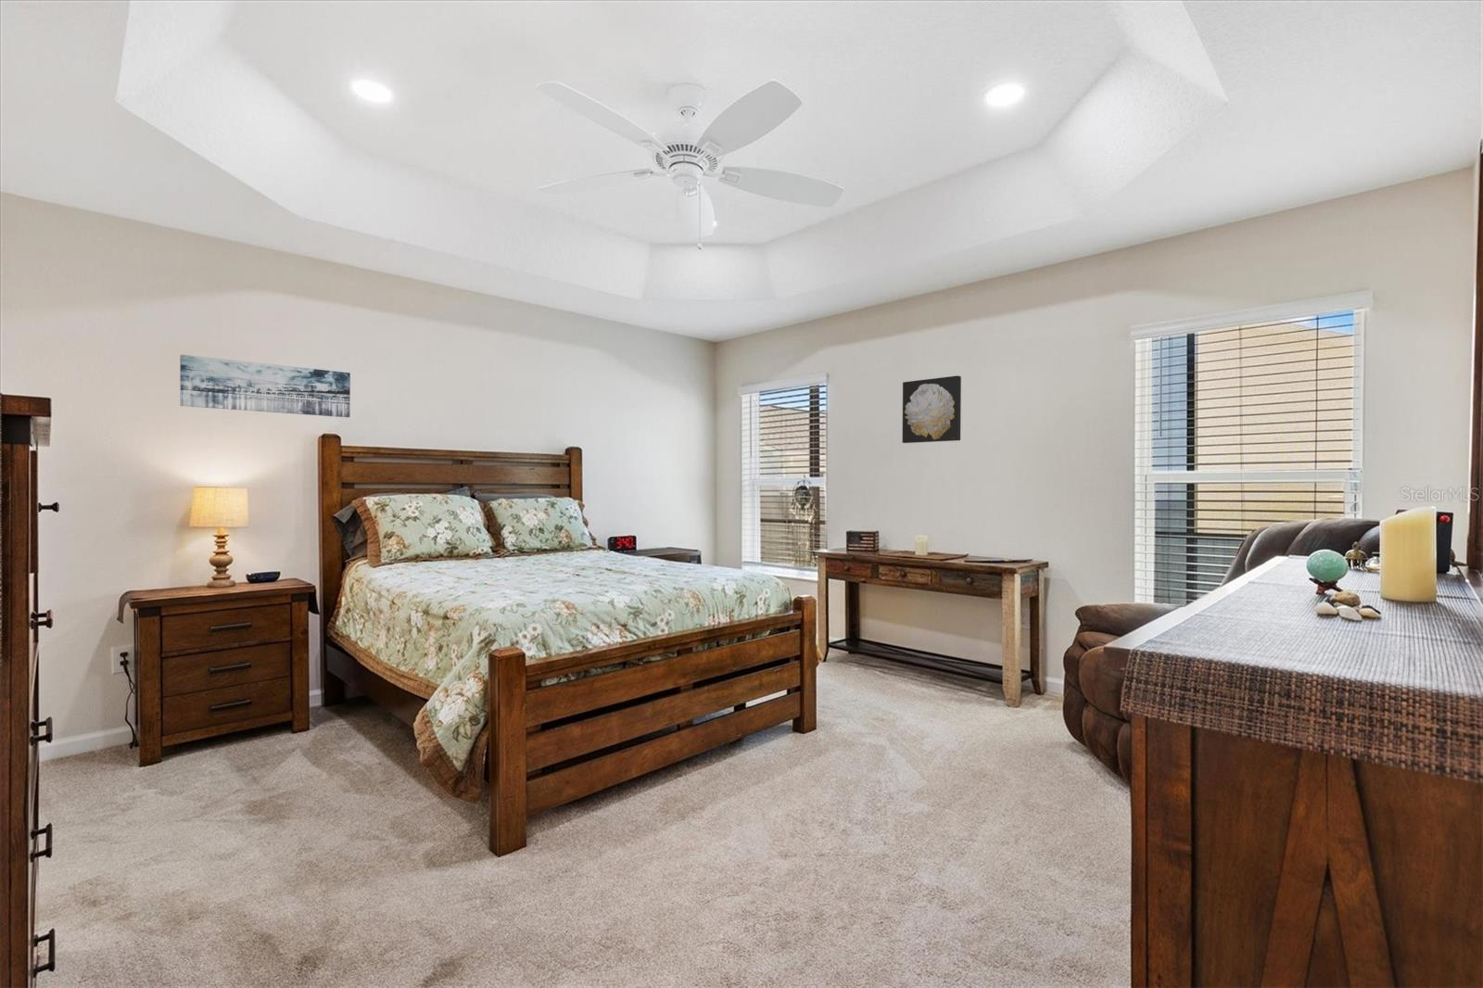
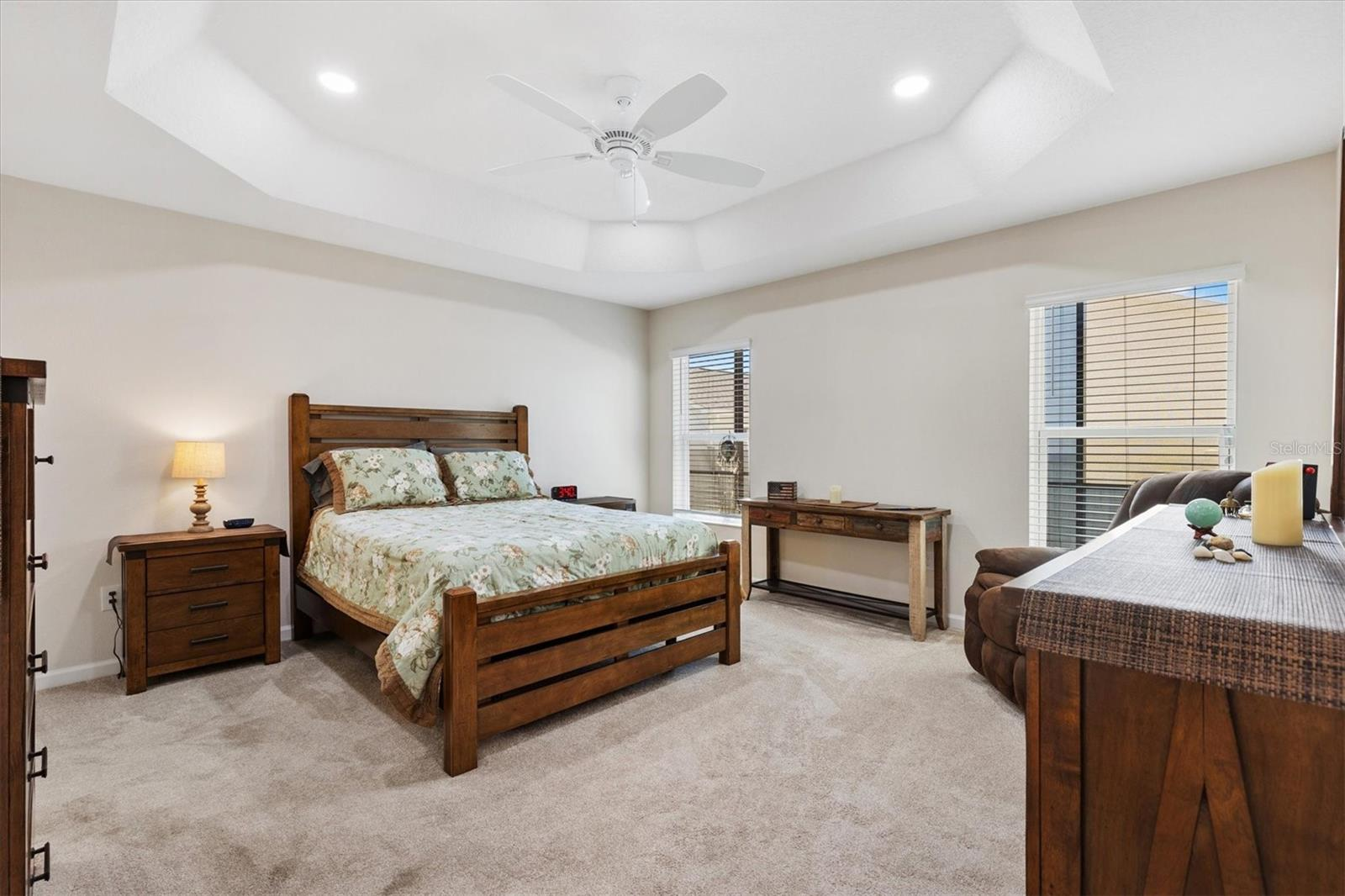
- wall art (270, 387)
- wall art (931, 410)
